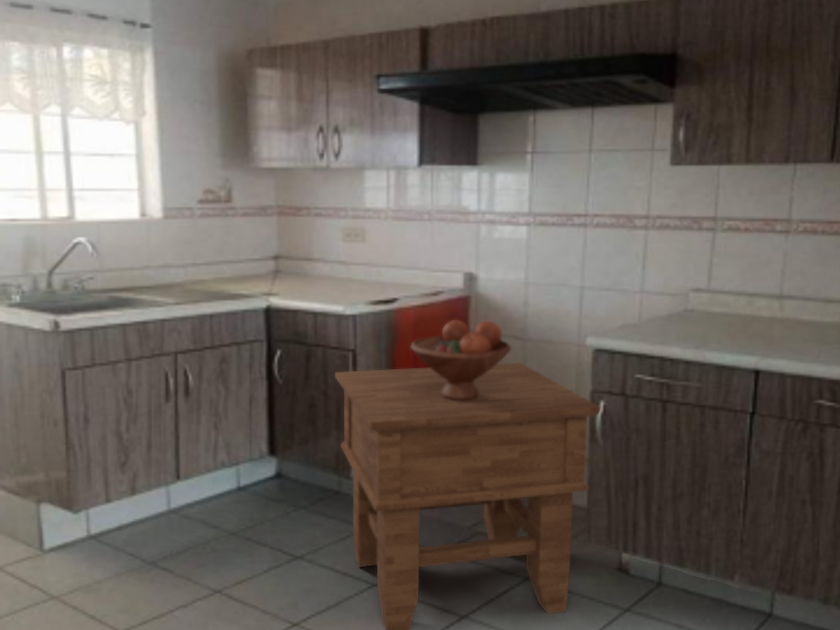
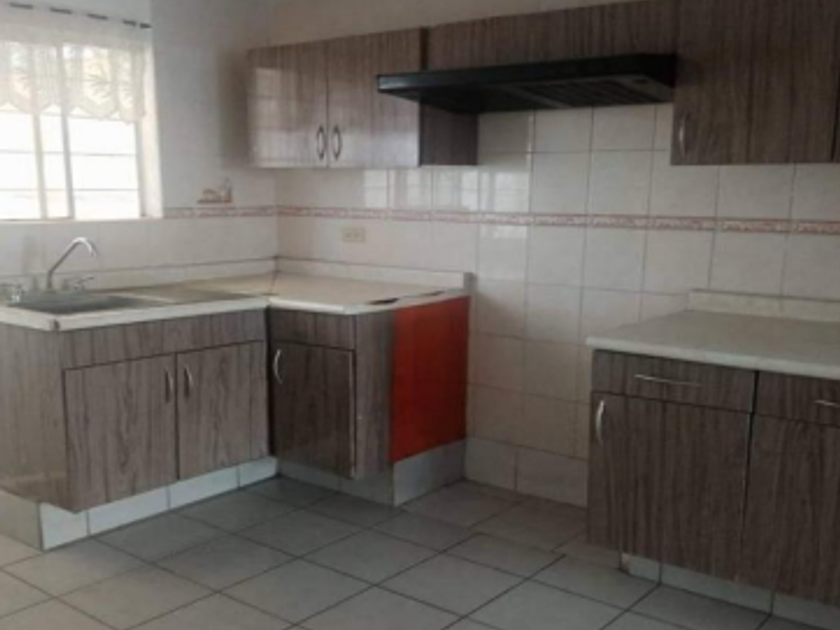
- fruit bowl (460, 359)
- side table (455, 487)
